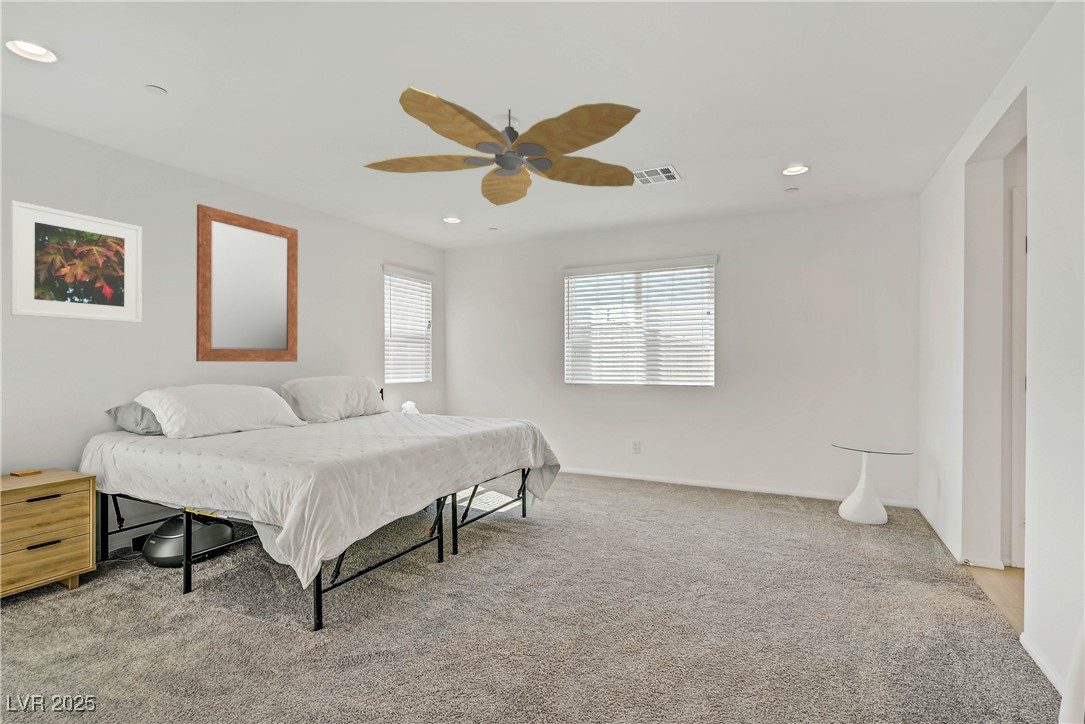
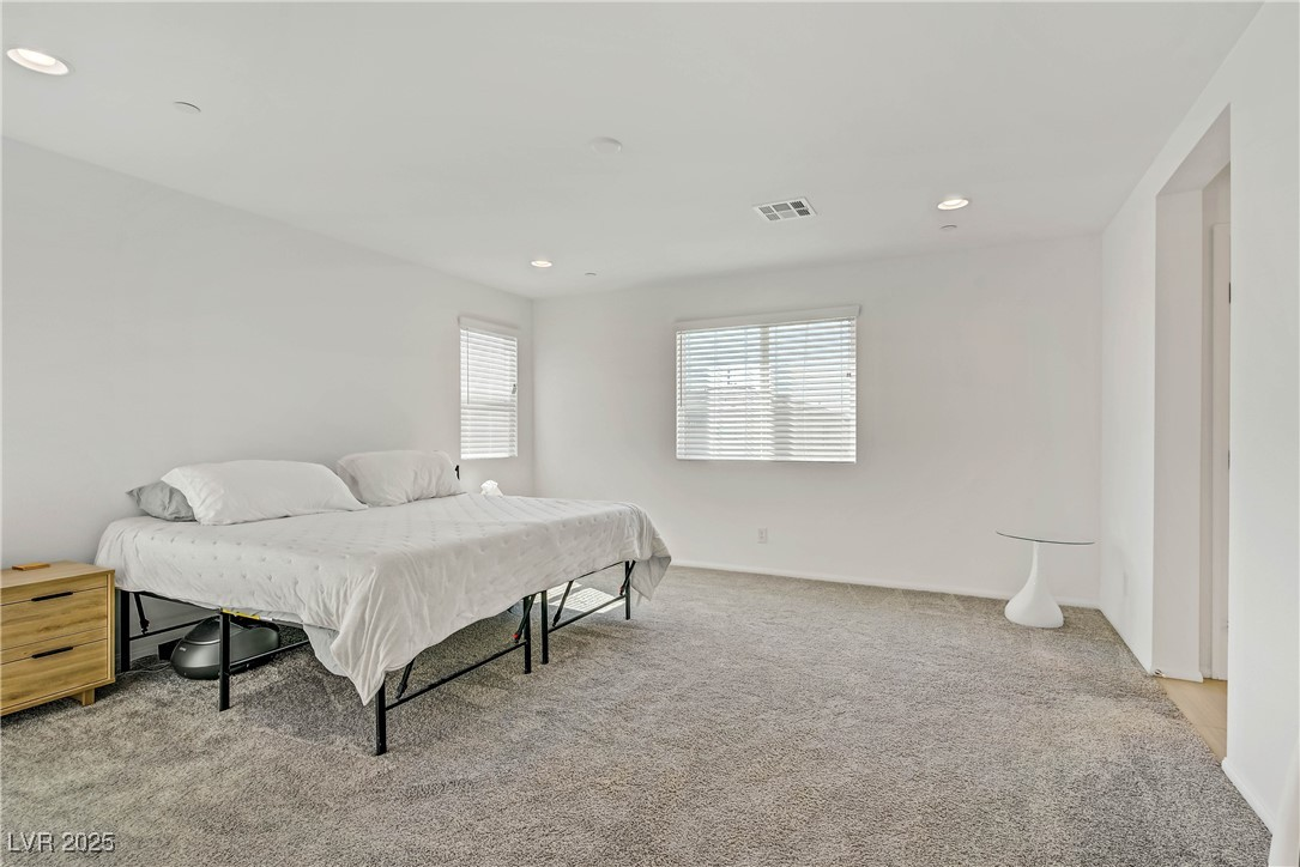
- mirror (251, 289)
- ceiling fan (504, 142)
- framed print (81, 267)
